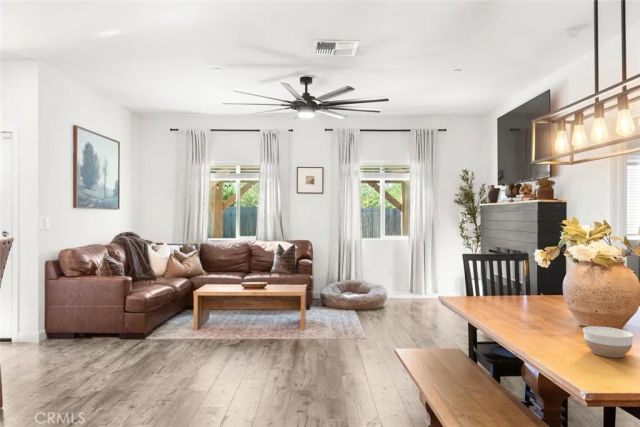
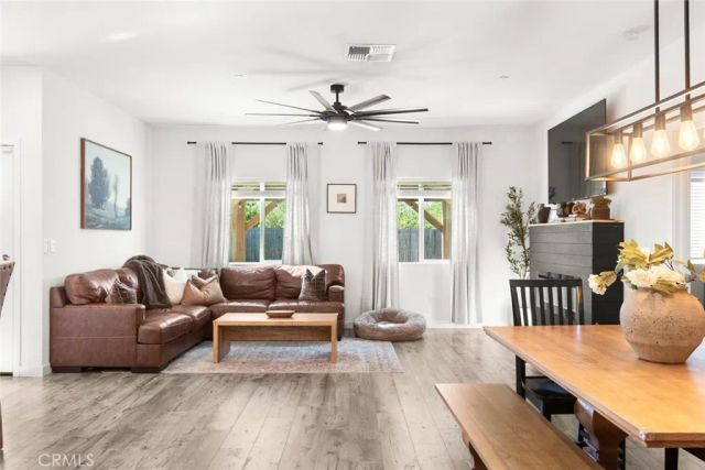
- bowl (607, 342)
